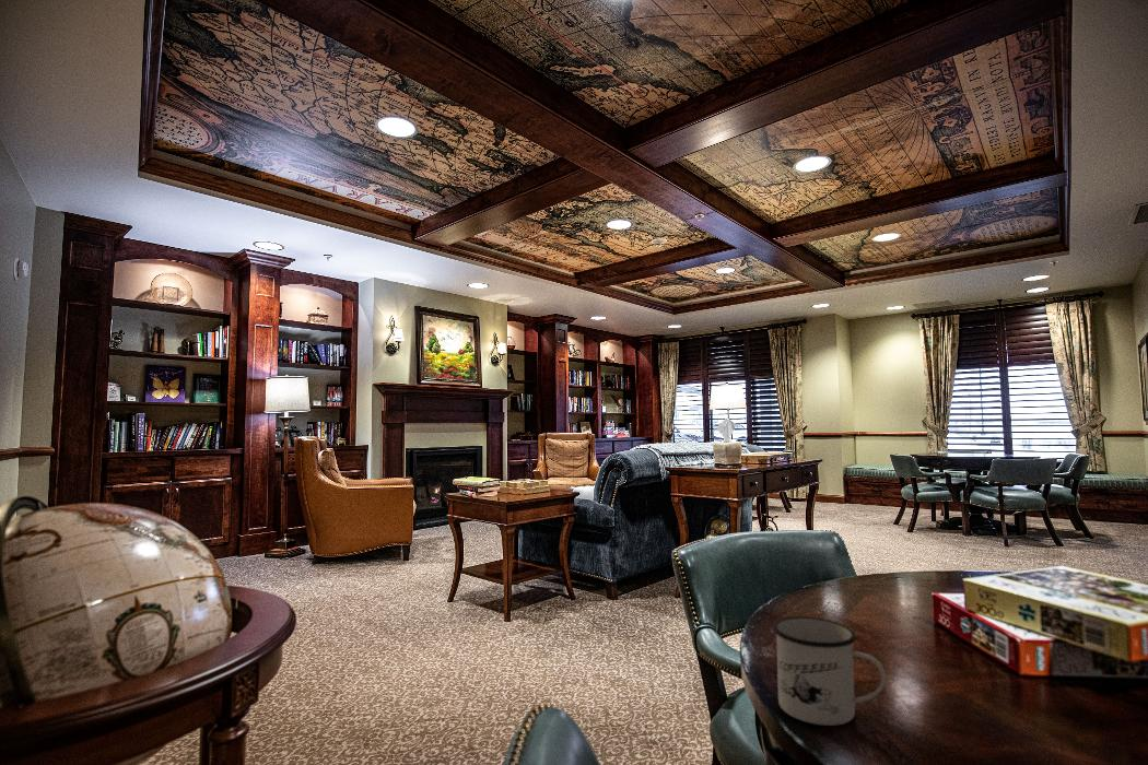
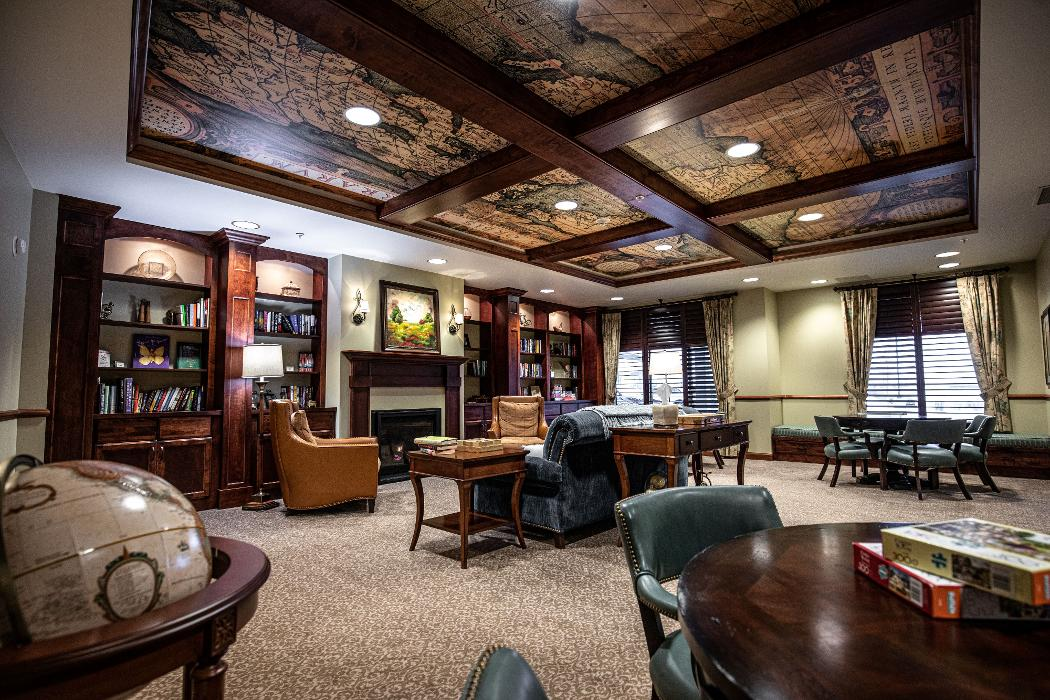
- mug (828, 671)
